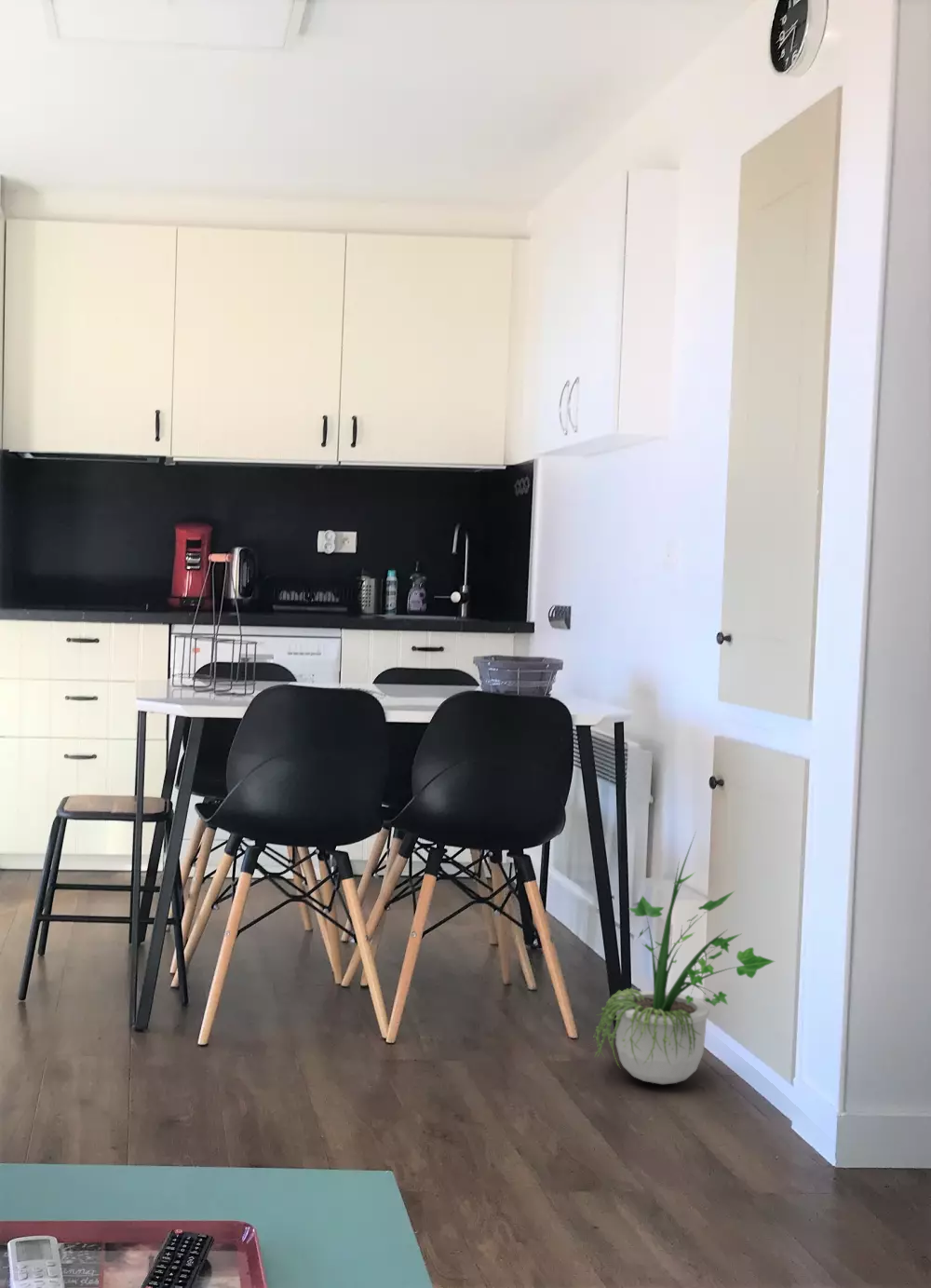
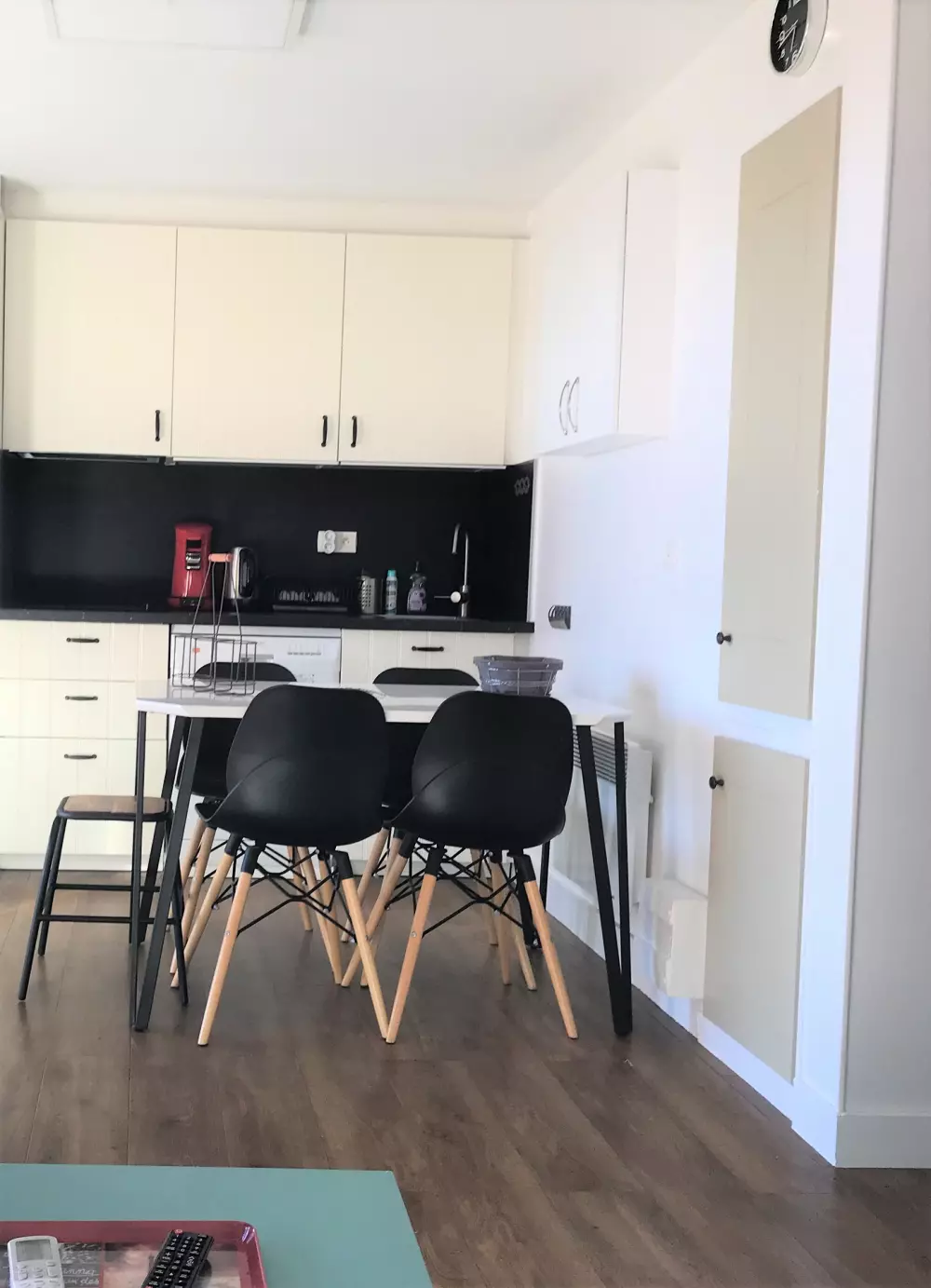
- potted plant (683, 969)
